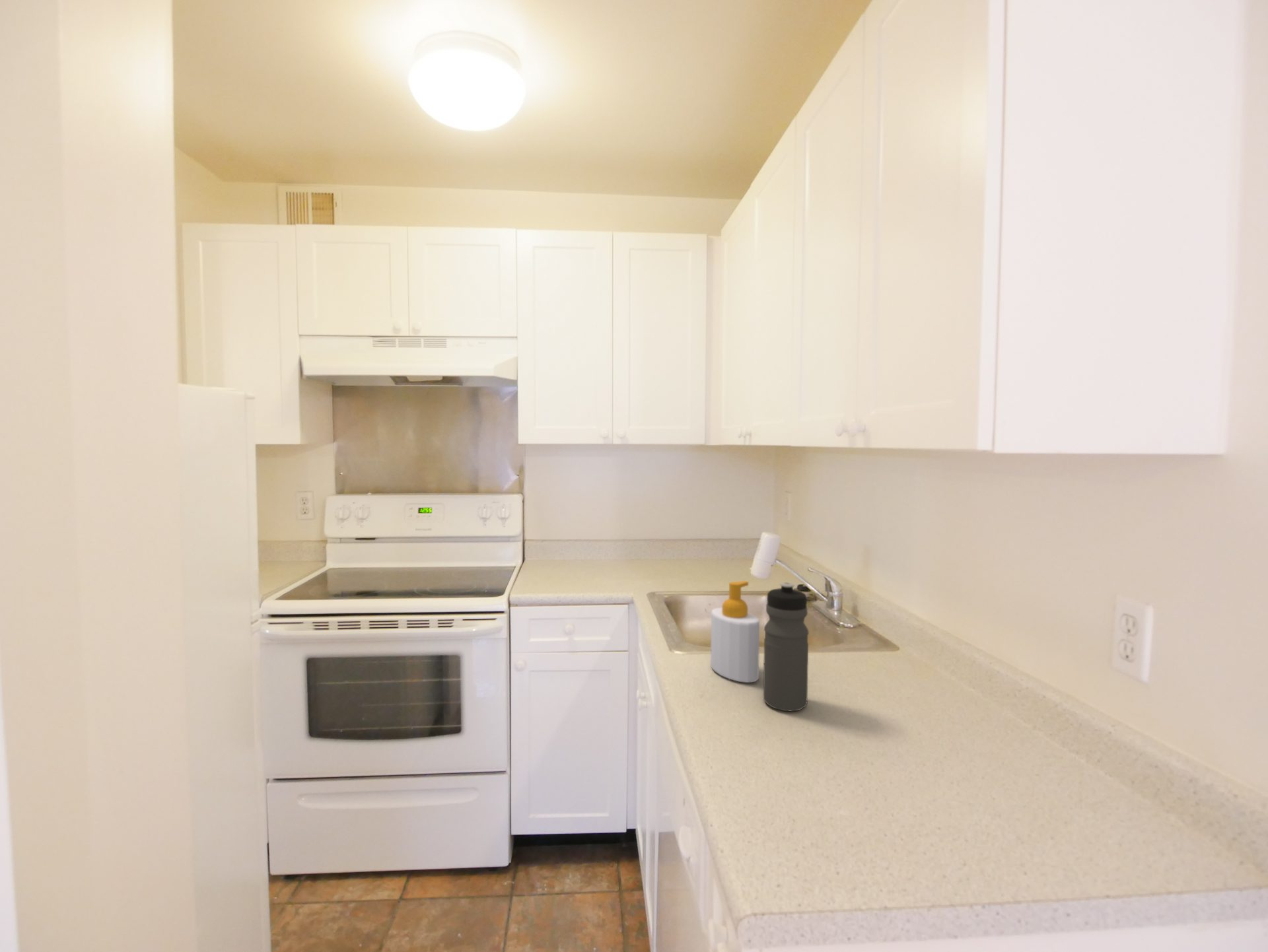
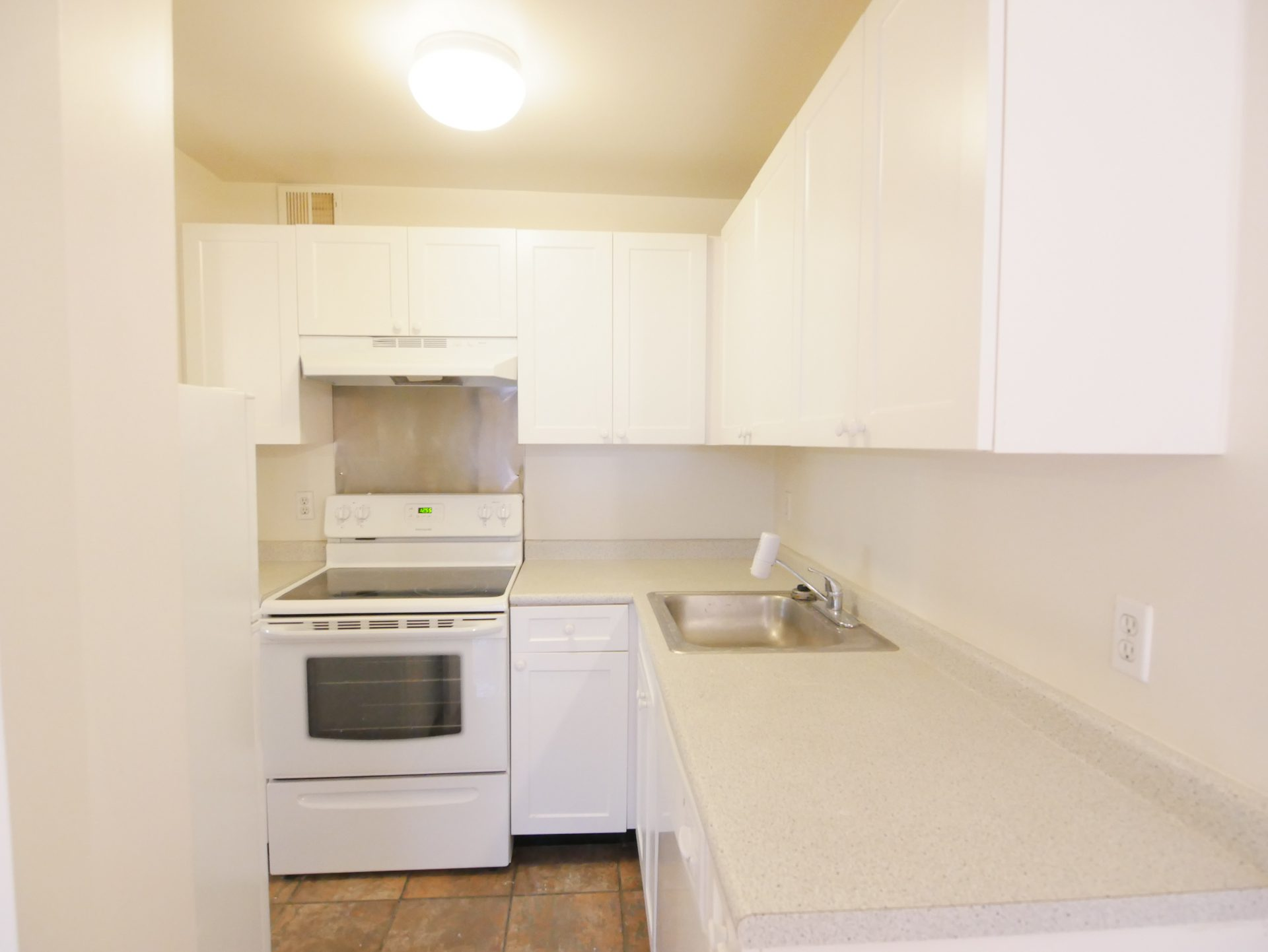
- soap bottle (734, 628)
- water bottle (786, 643)
